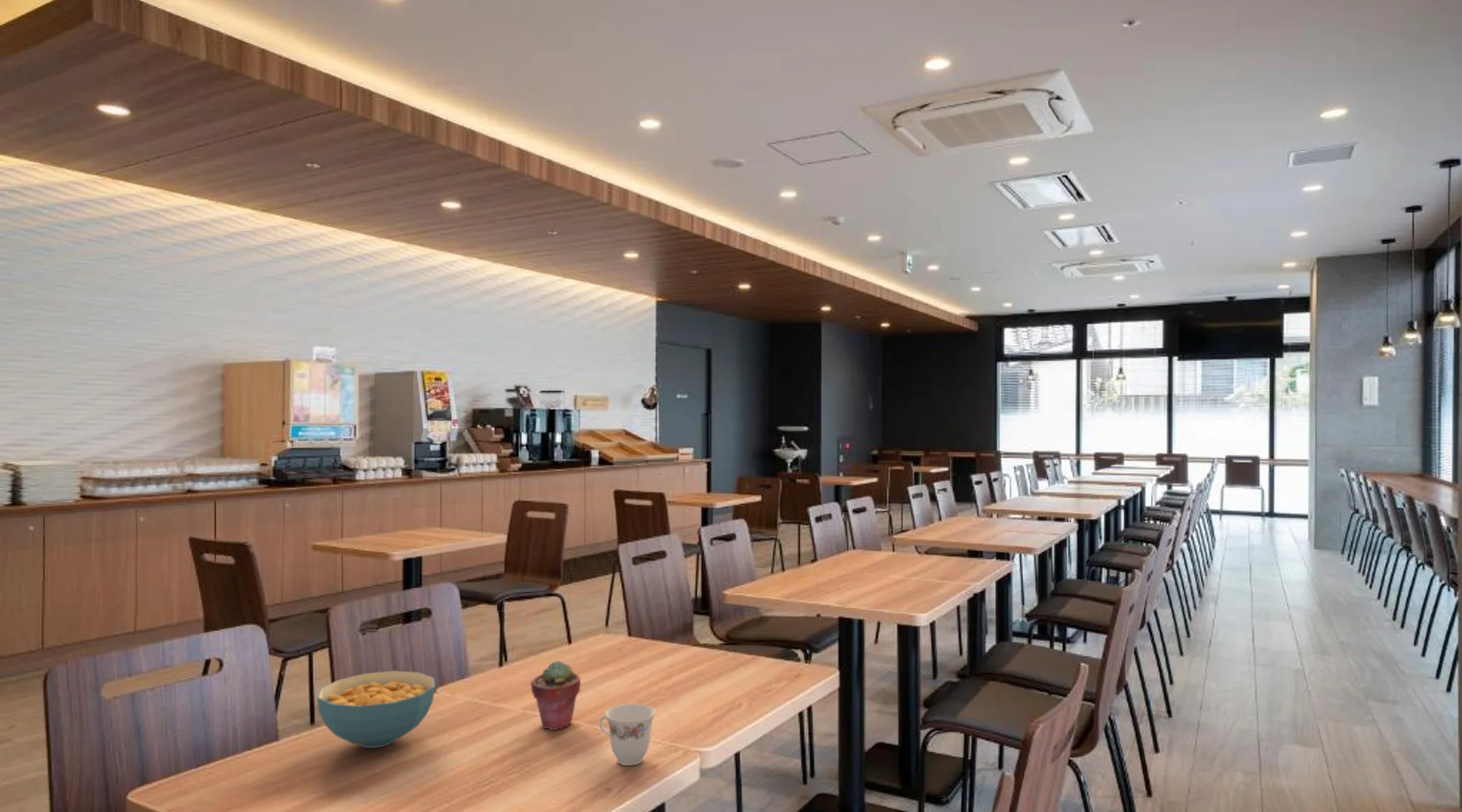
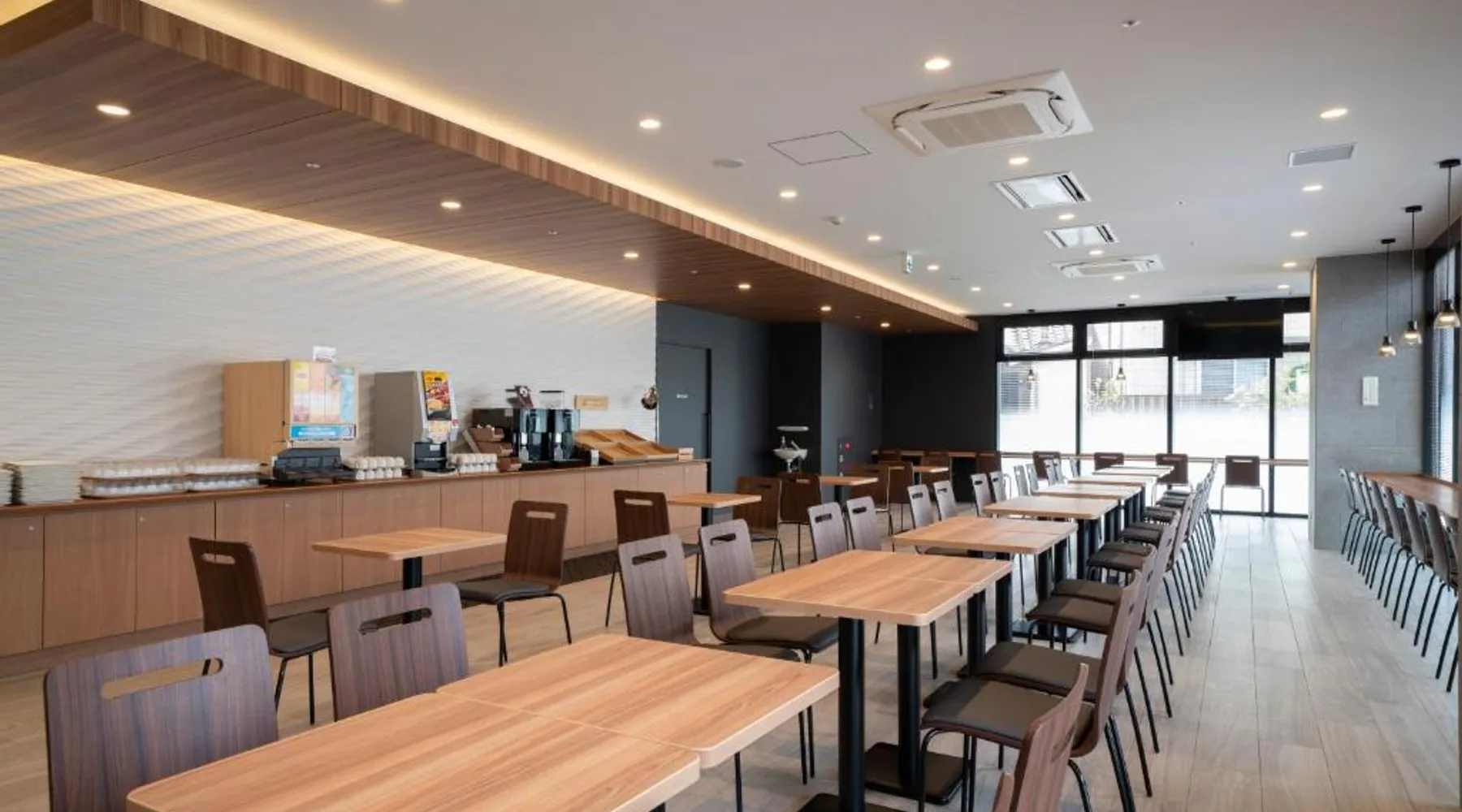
- cereal bowl (377, 714)
- teacup (625, 735)
- potted succulent (556, 692)
